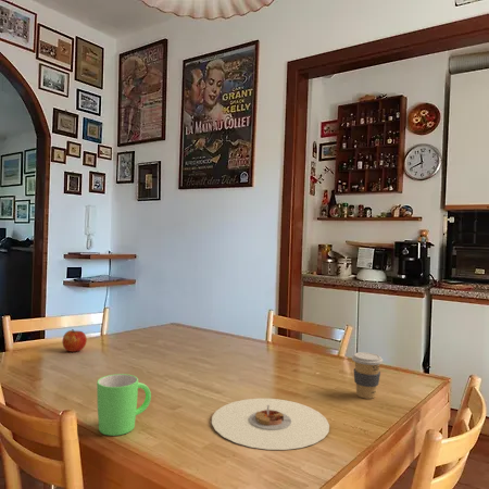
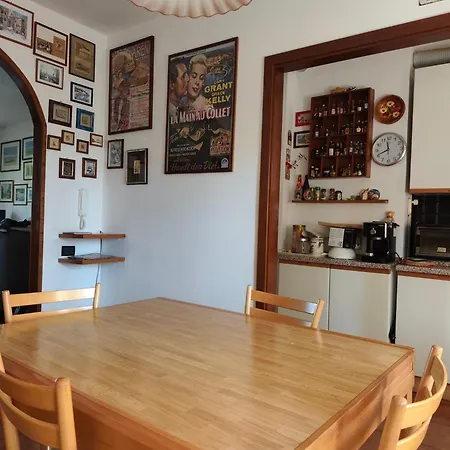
- coffee cup (366, 375)
- apple (74, 339)
- mug (125, 402)
- plate (269, 415)
